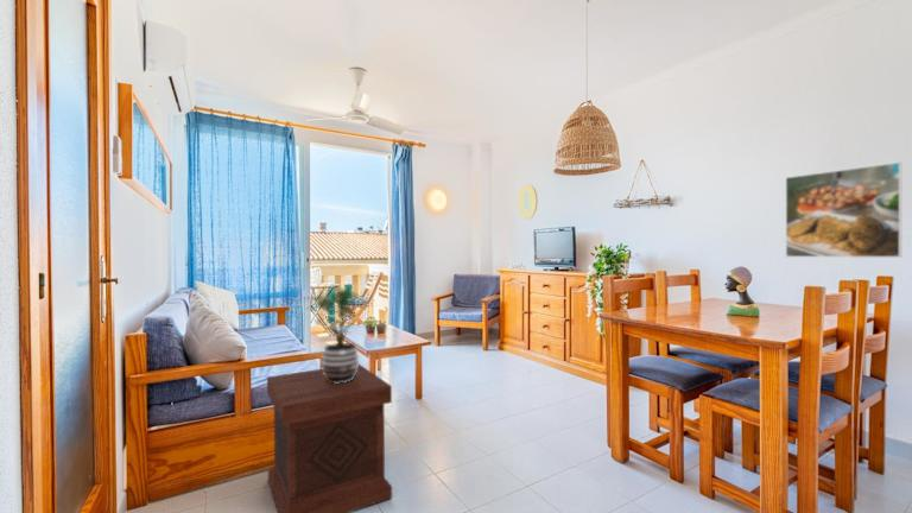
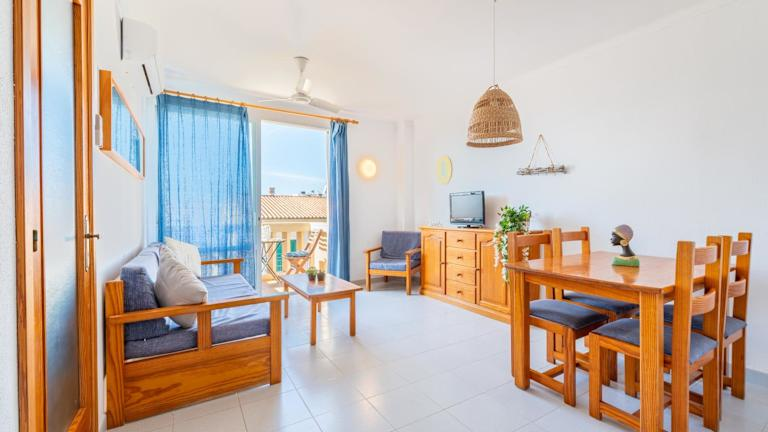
- side table (327, 435)
- potted plant (337, 330)
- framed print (838, 214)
